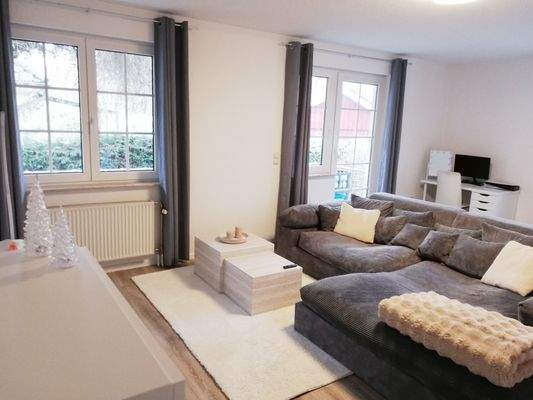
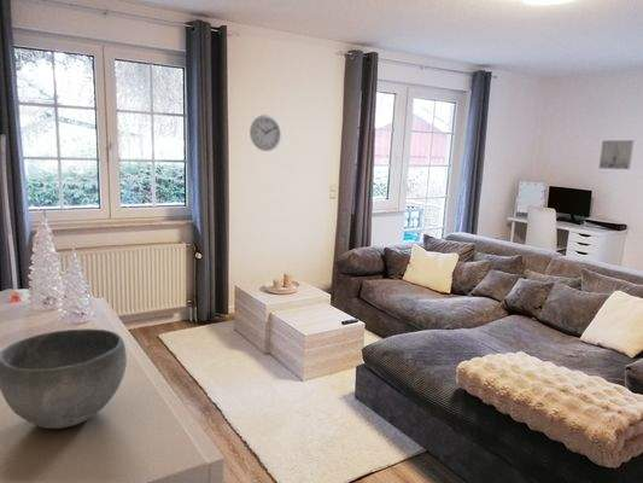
+ wall clock (265, 133)
+ bowl (66, 380)
+ wall art (615, 155)
